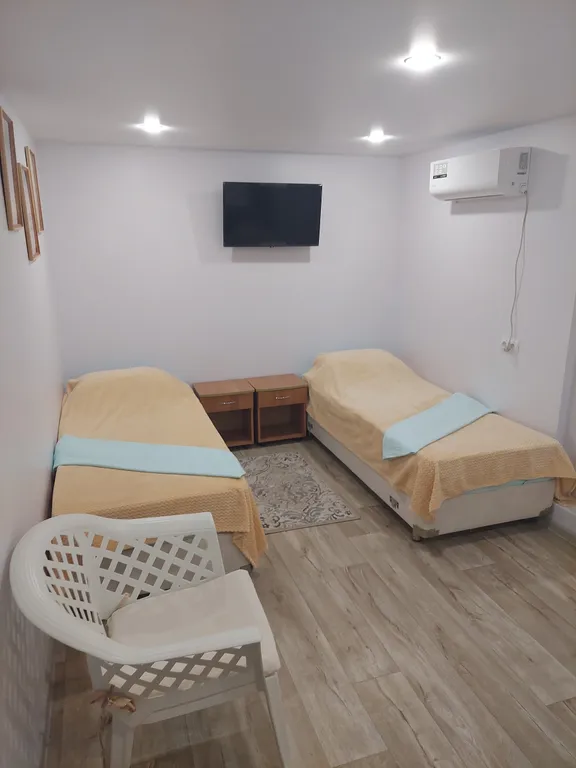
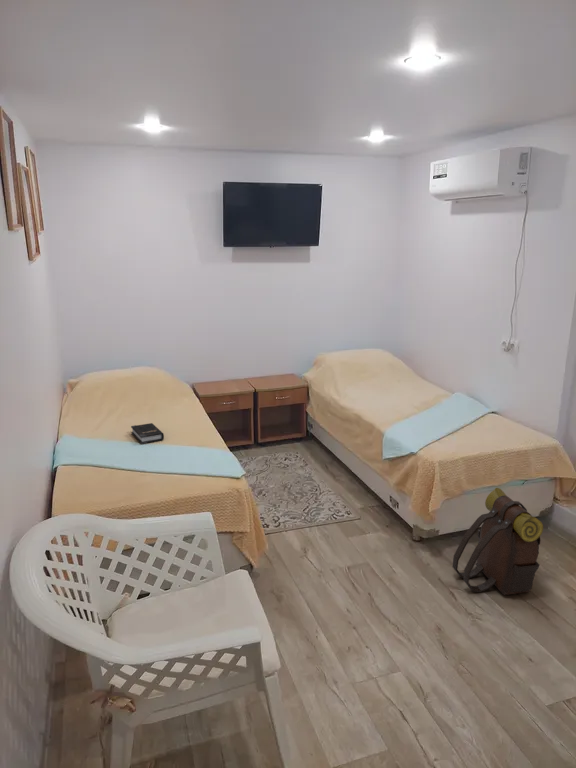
+ hardback book (147, 432)
+ backpack (496, 541)
